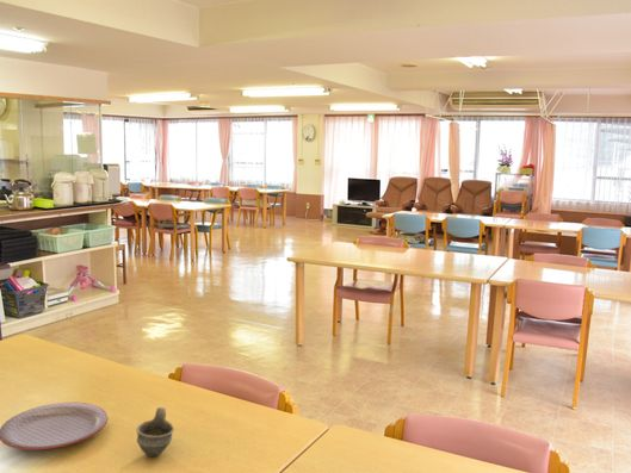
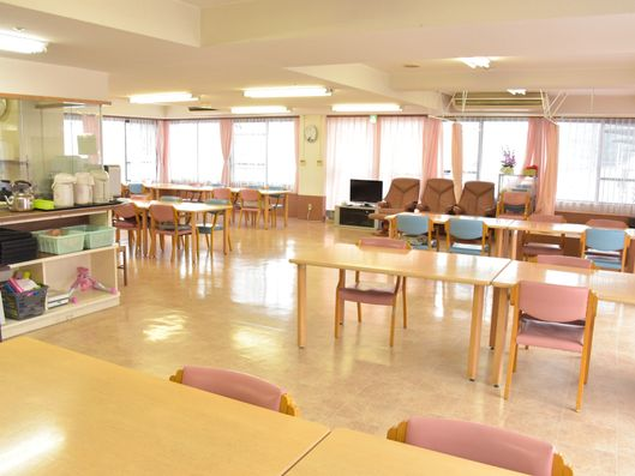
- plate (55, 427)
- cup (157, 432)
